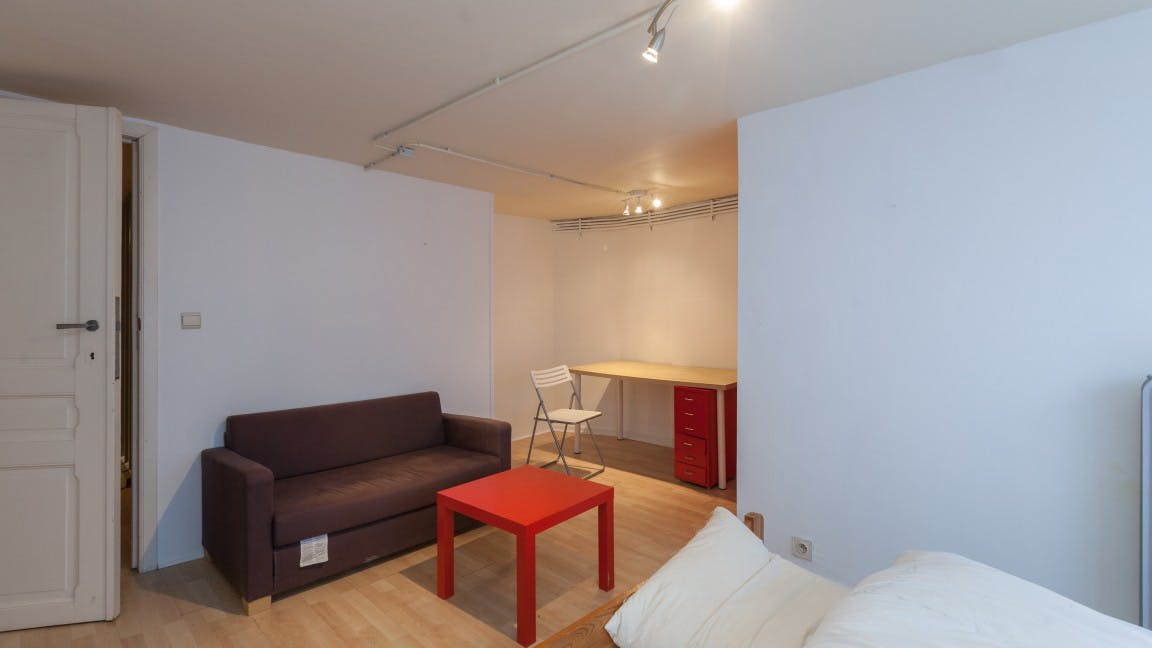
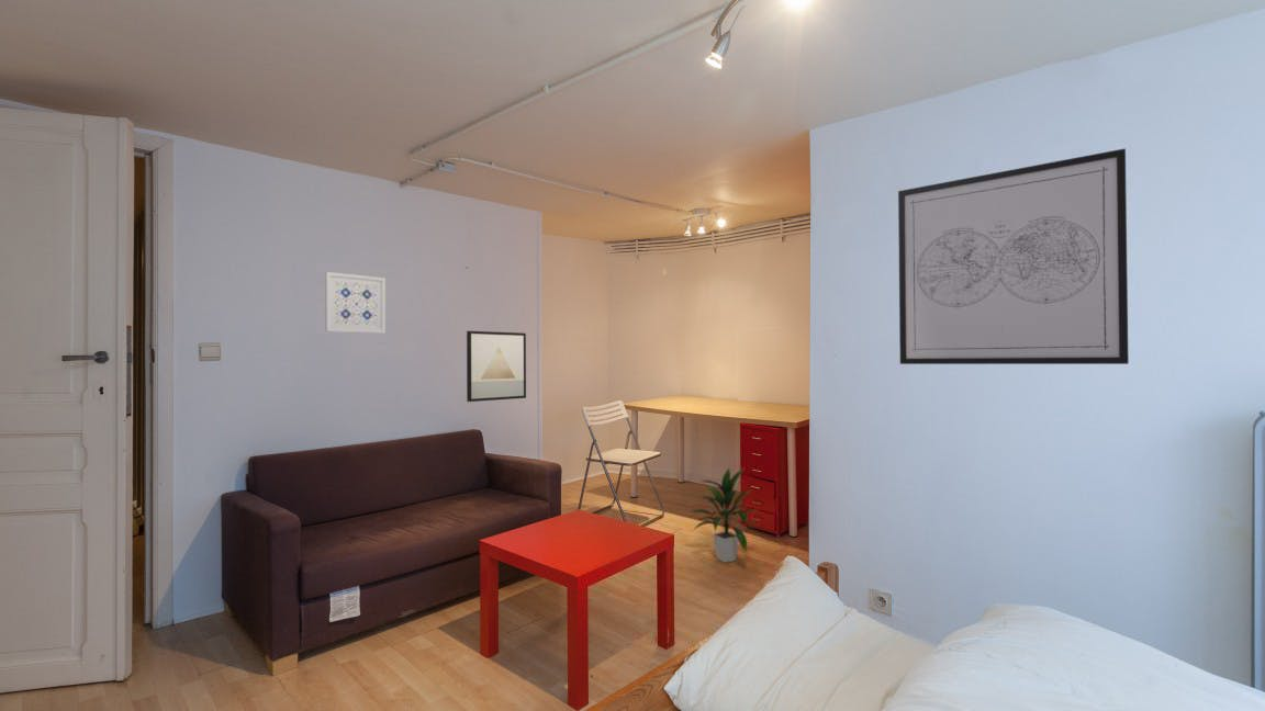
+ indoor plant (726, 515)
+ wall art (1000, 268)
+ wall art (356, 303)
+ wall art (497, 365)
